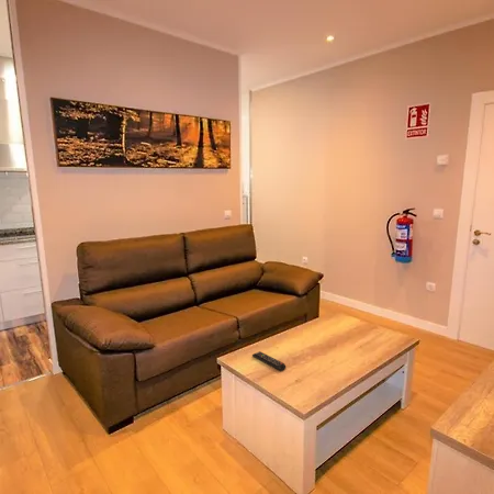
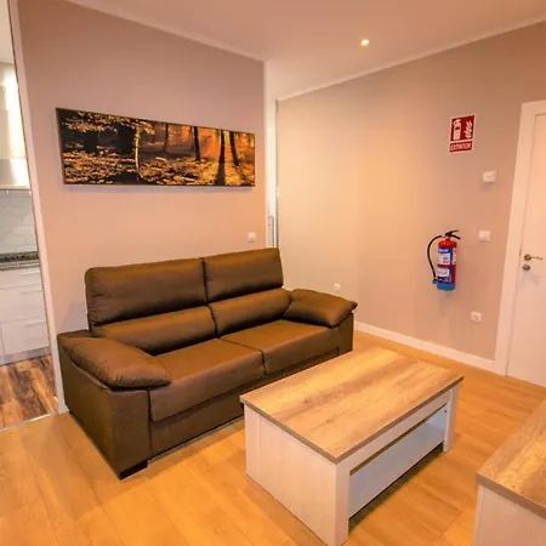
- remote control (268, 360)
